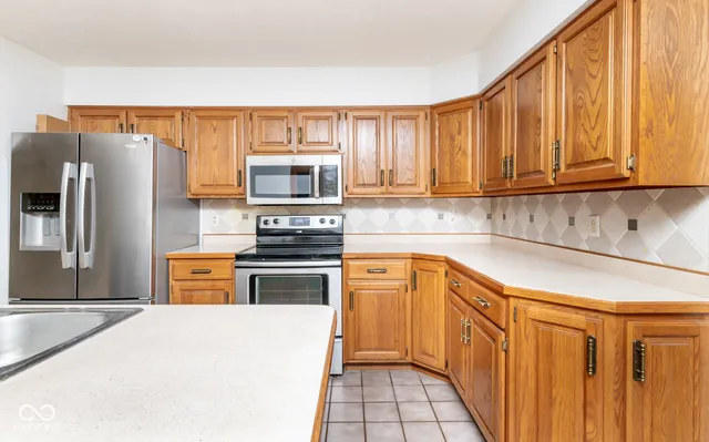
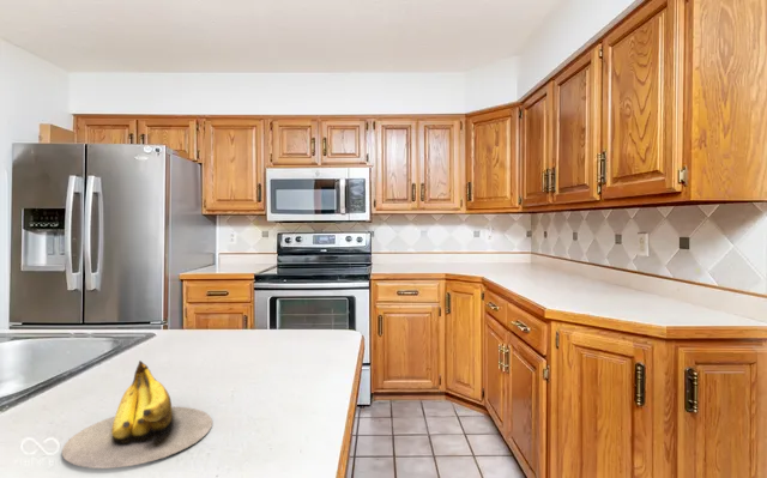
+ banana (143, 400)
